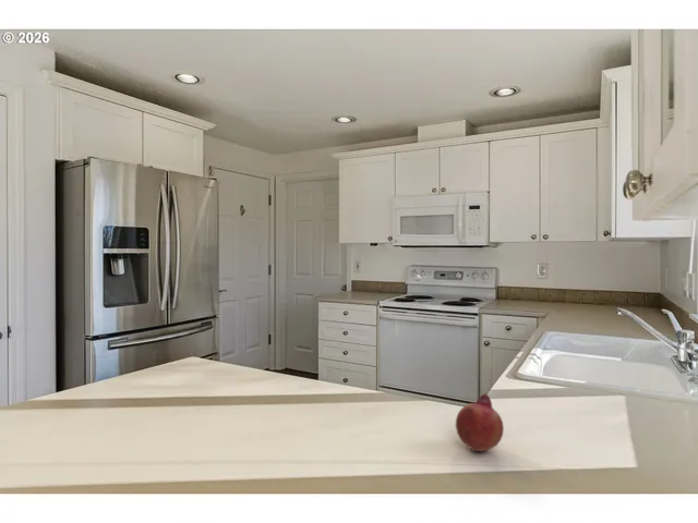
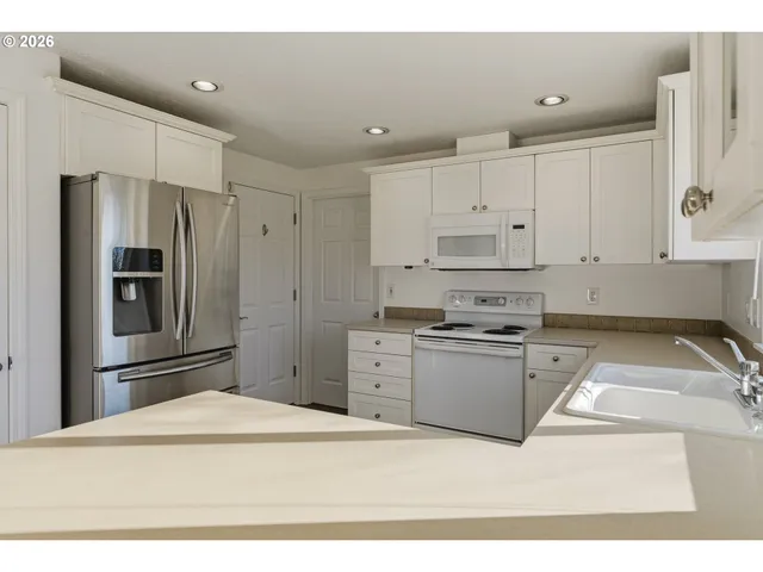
- fruit (479, 422)
